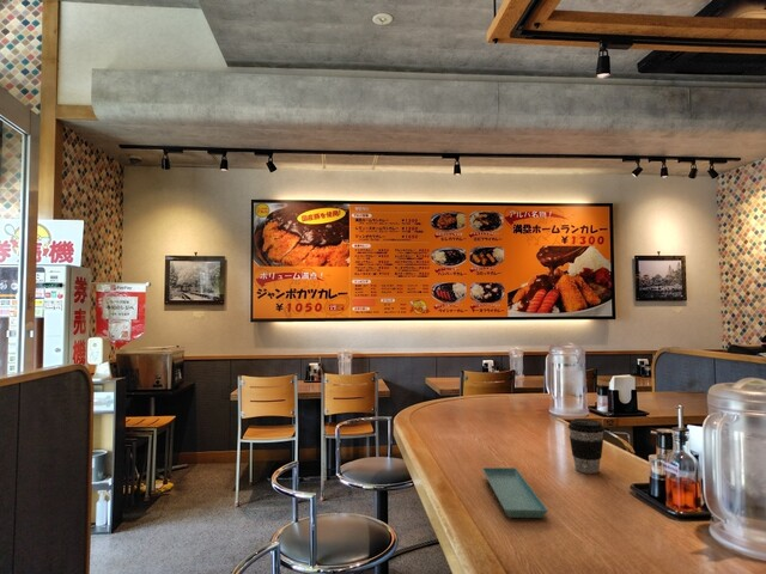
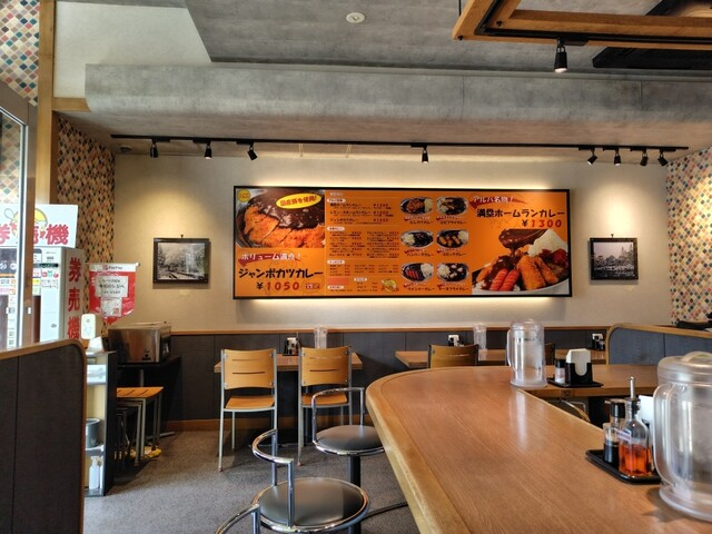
- saucer (511, 490)
- coffee cup (586, 445)
